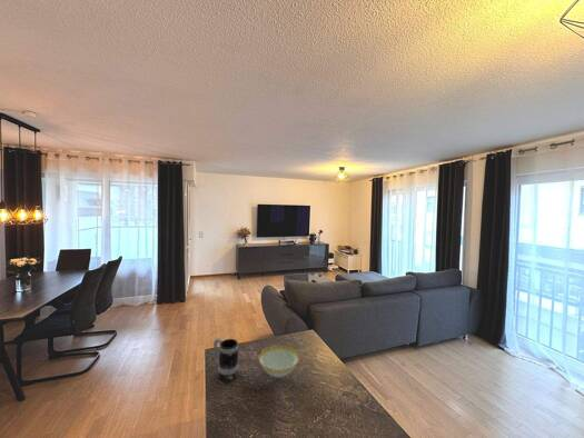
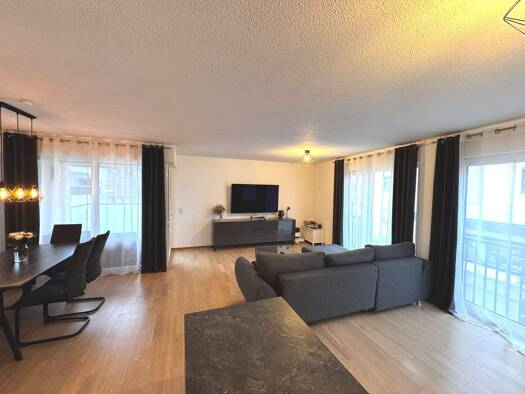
- decorative bowl (278, 366)
- mug (225, 357)
